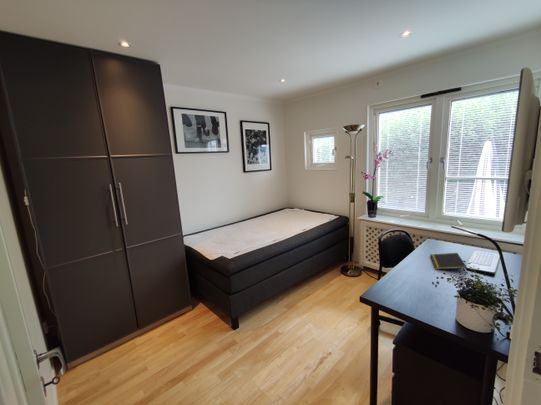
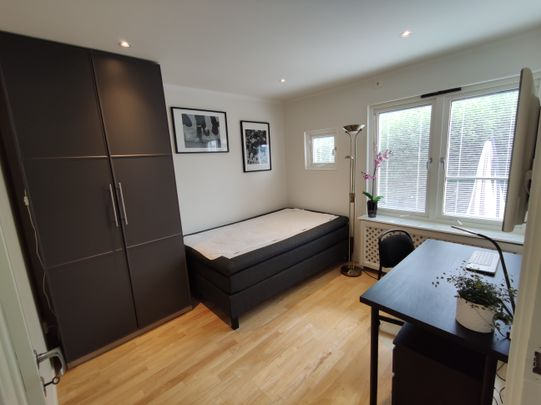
- notepad (446, 260)
